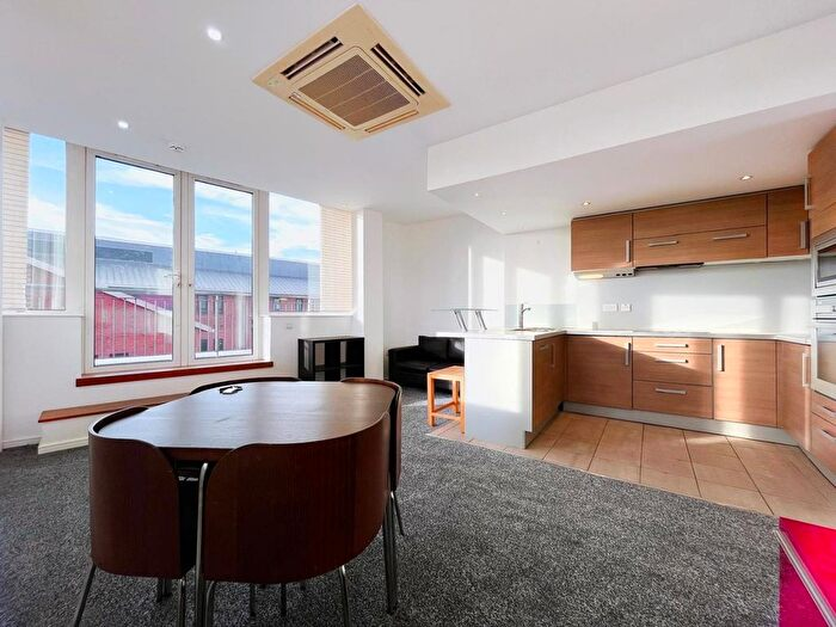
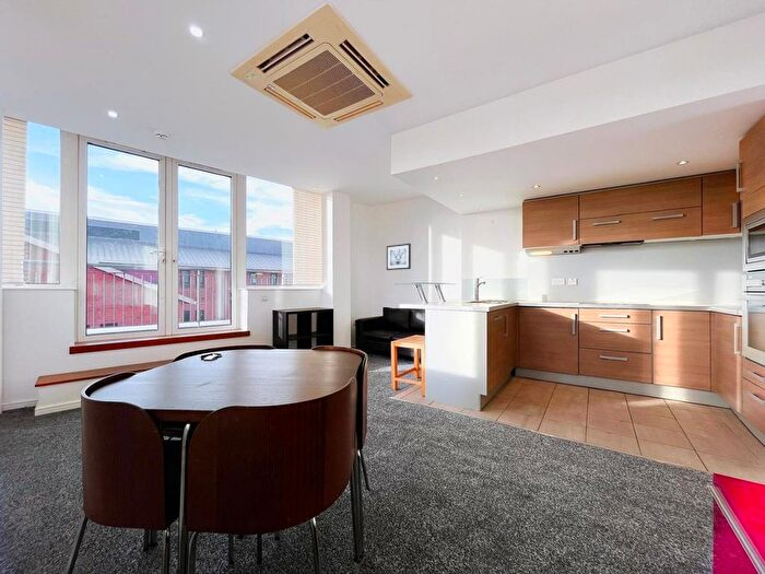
+ wall art (398, 257)
